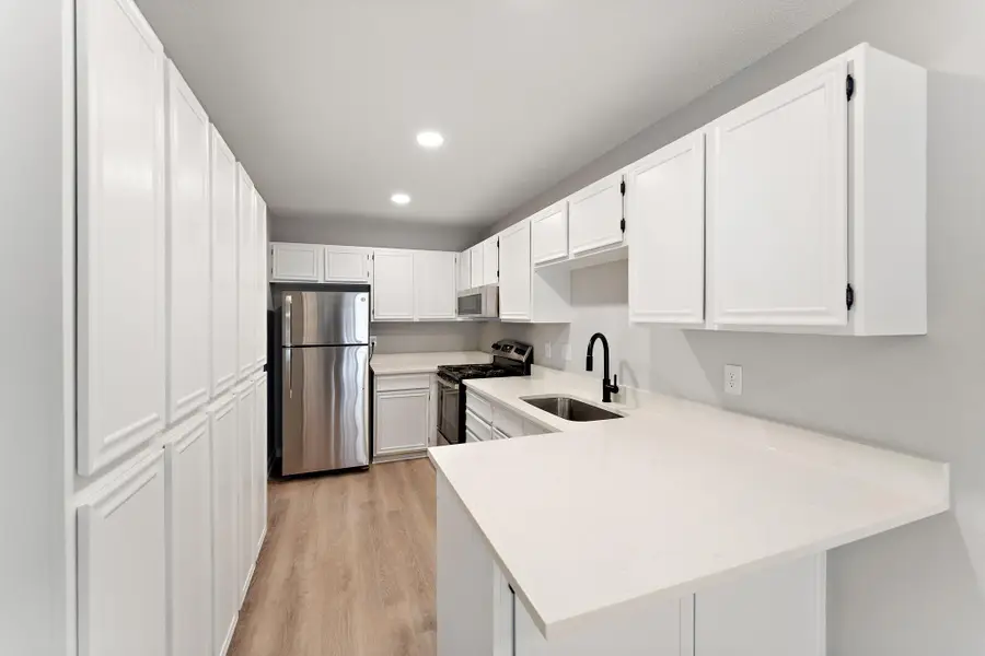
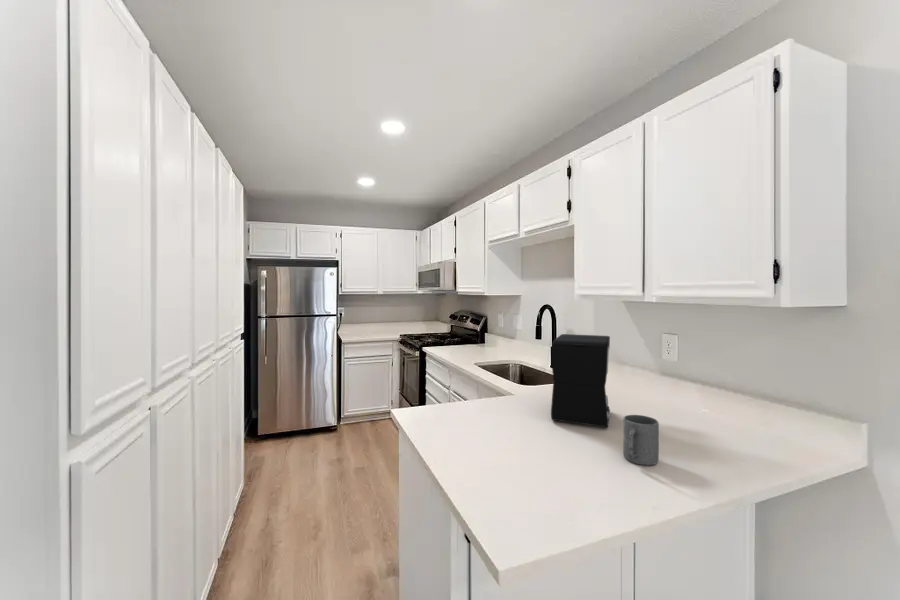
+ coffee maker (583, 376)
+ mug (638, 440)
